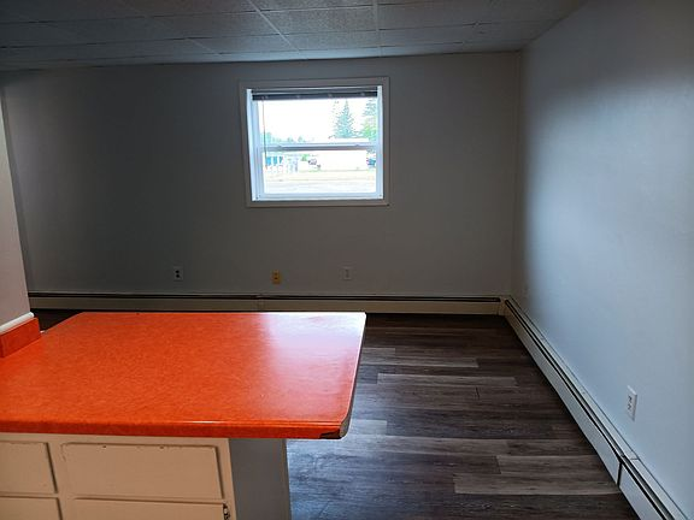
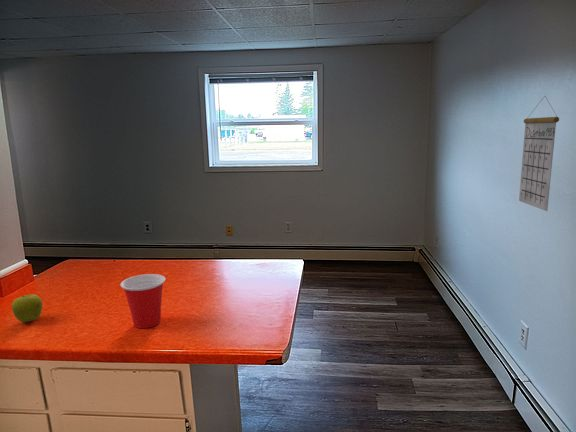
+ fruit (27, 307)
+ cup (145, 301)
+ calendar (537, 152)
